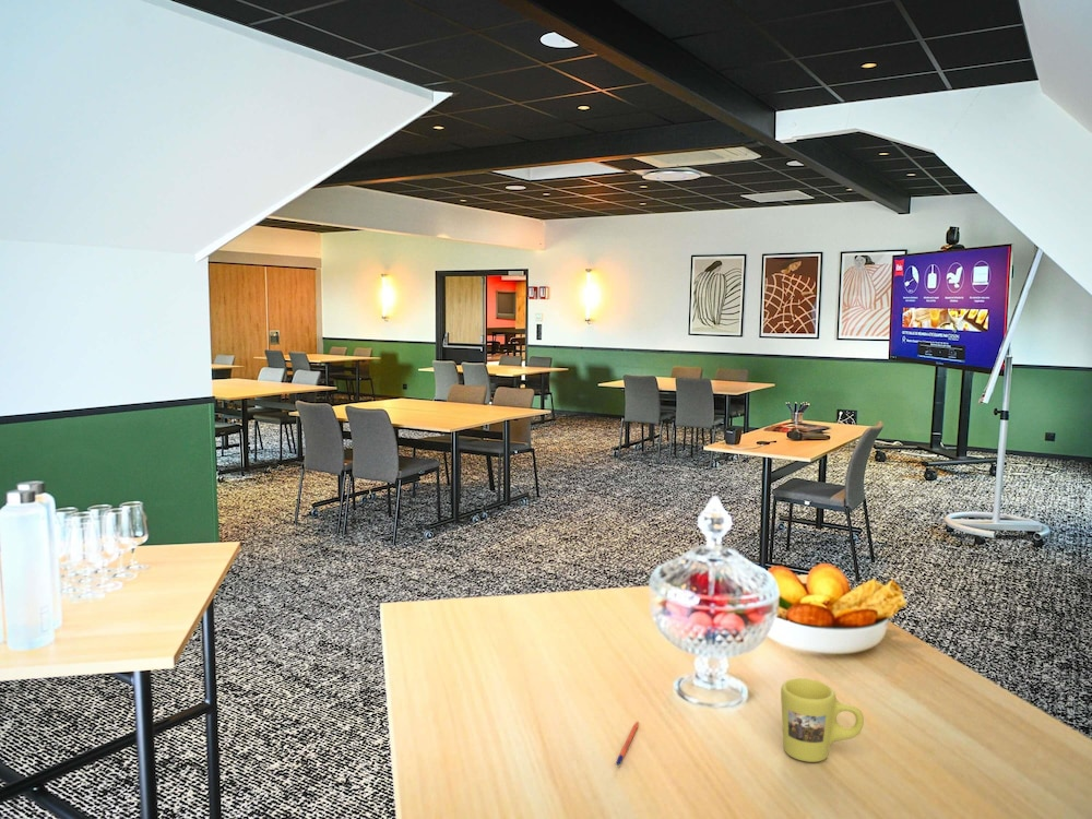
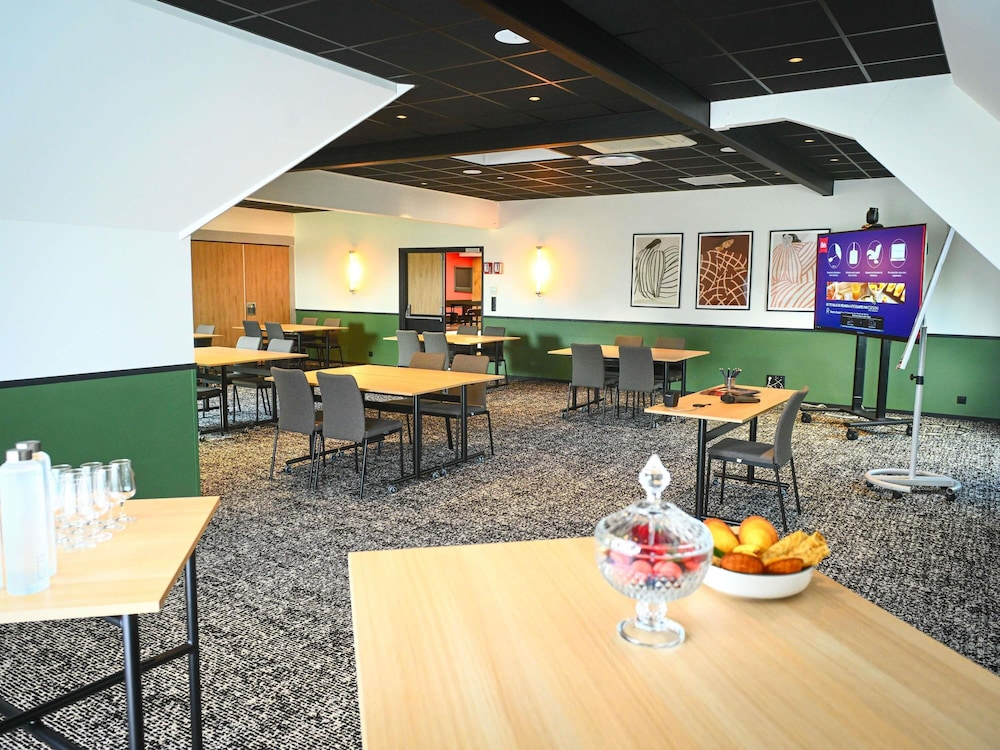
- mug (820, 722)
- pen (628, 741)
